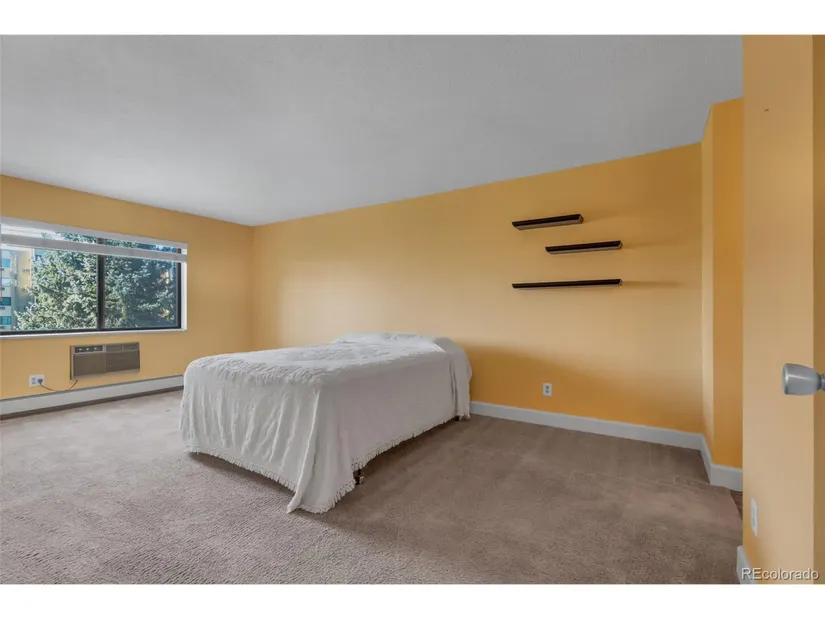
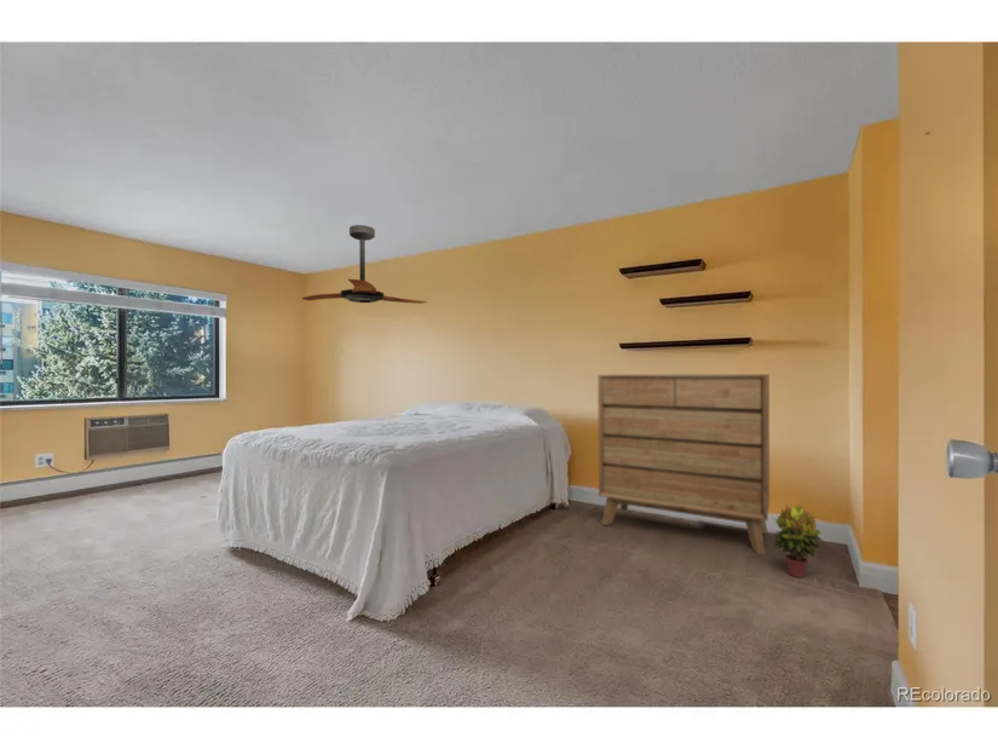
+ ceiling fan (364, 261)
+ dresser (681, 450)
+ potted plant (797, 540)
